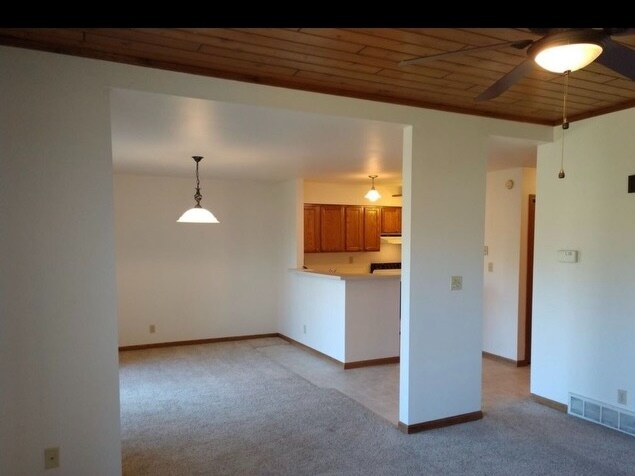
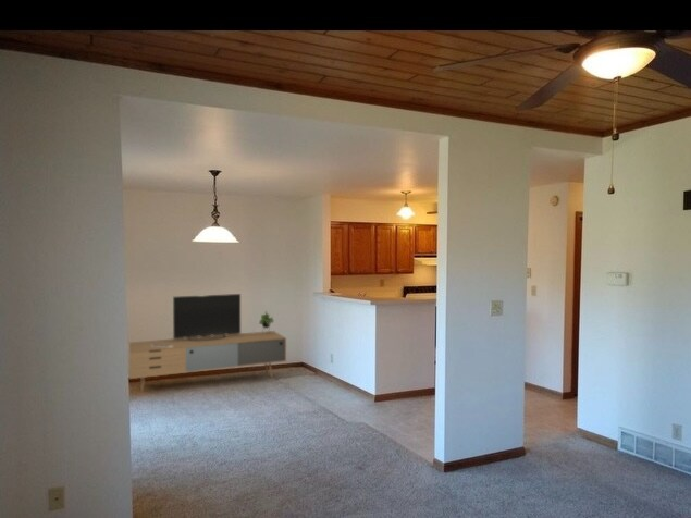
+ media console (208, 338)
